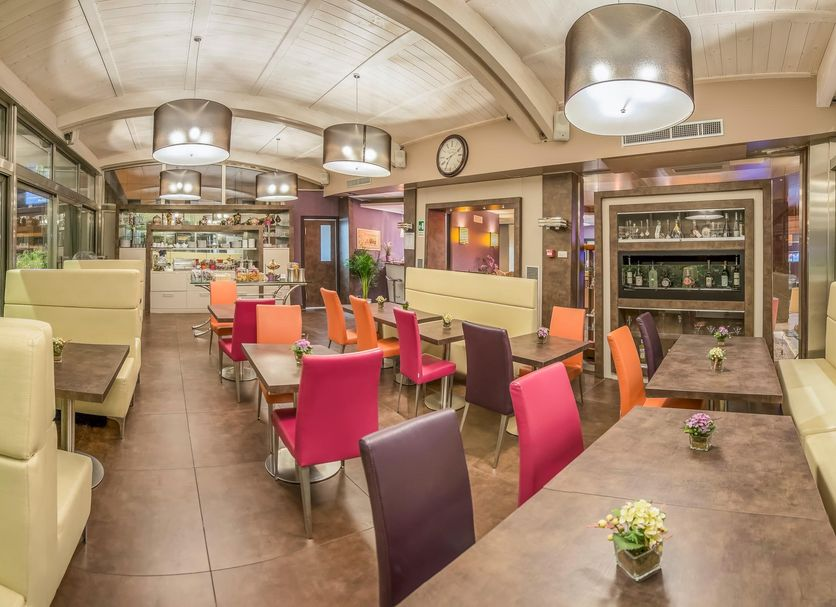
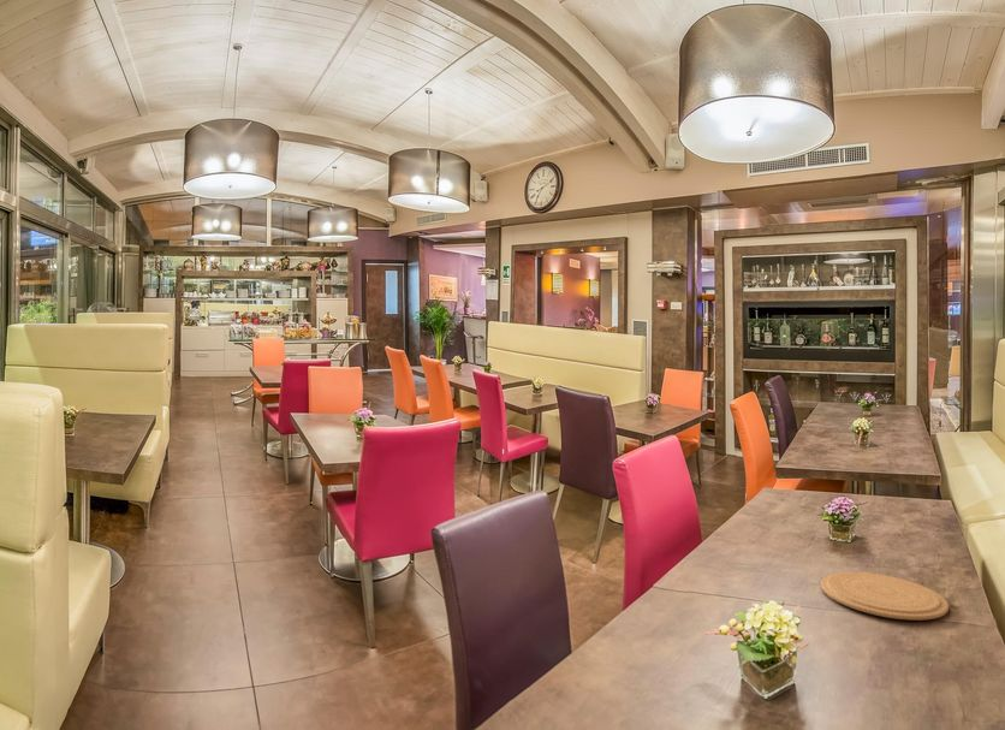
+ plate (881, 593)
